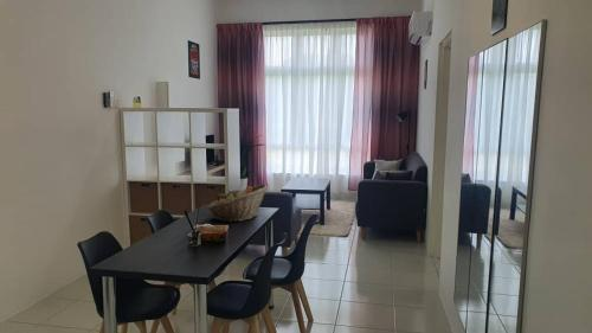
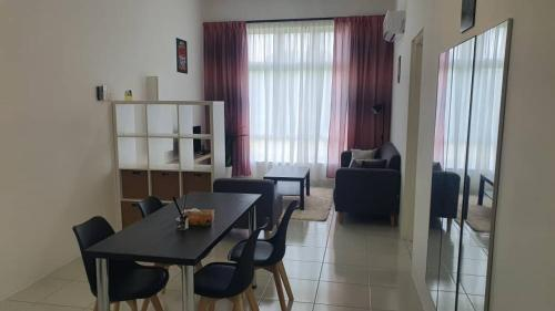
- fruit basket (238, 200)
